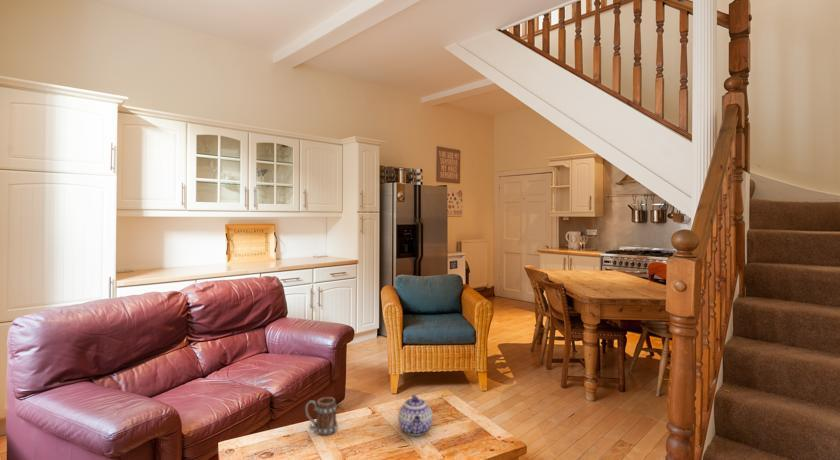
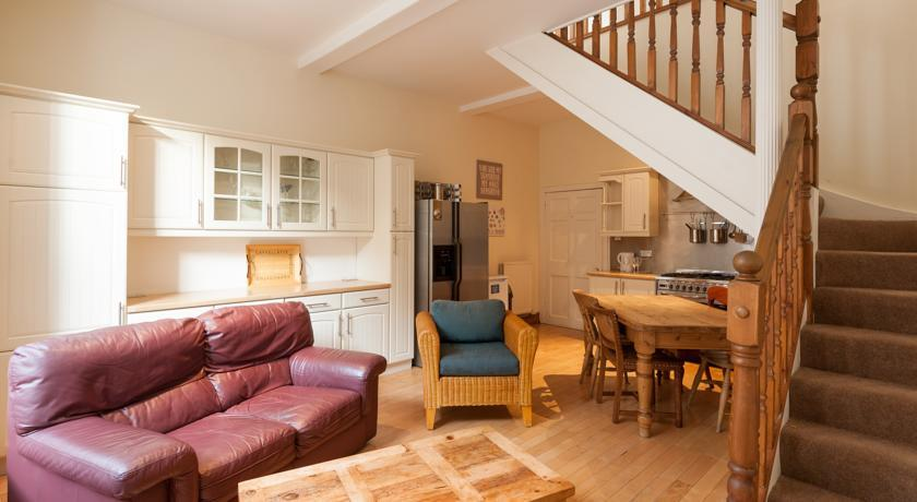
- mug (321, 415)
- teapot (415, 413)
